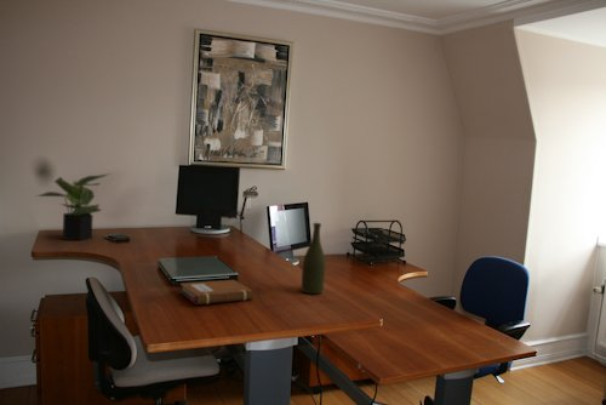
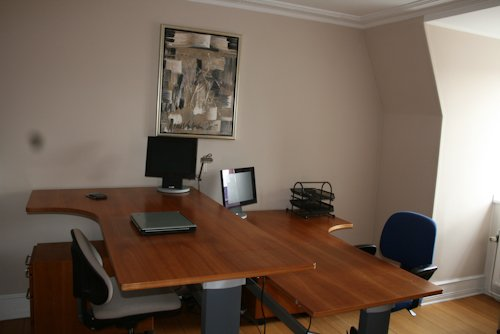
- notebook (215, 291)
- bottle (314, 257)
- potted plant (78, 205)
